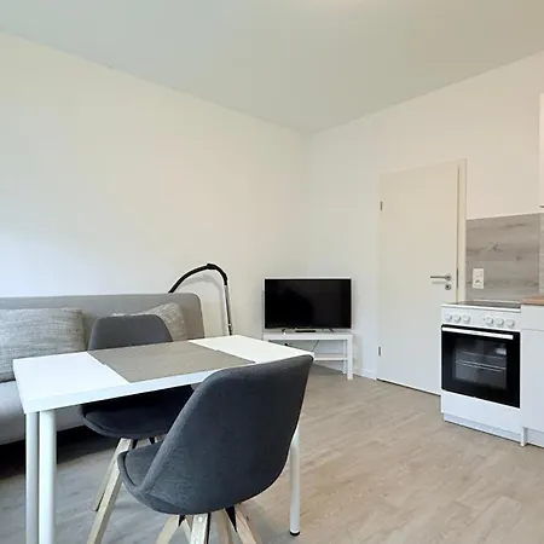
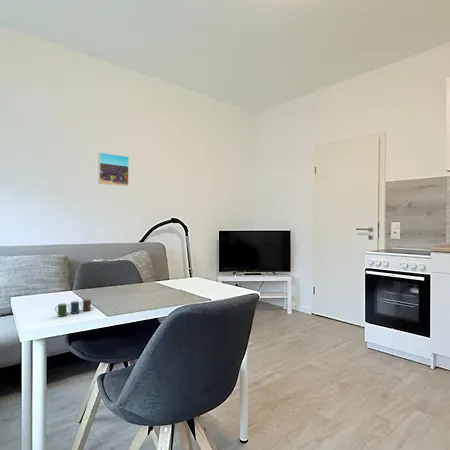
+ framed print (113, 169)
+ cup (73, 304)
